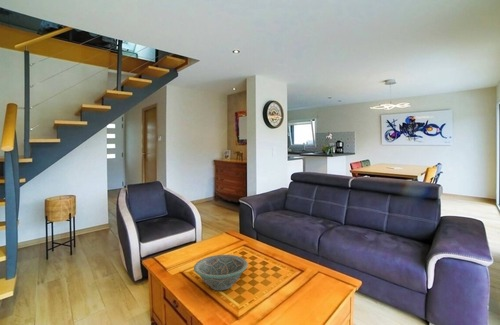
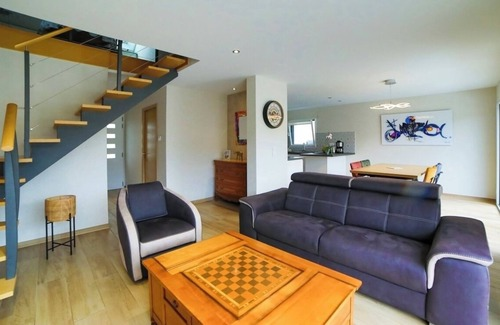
- decorative bowl (221, 274)
